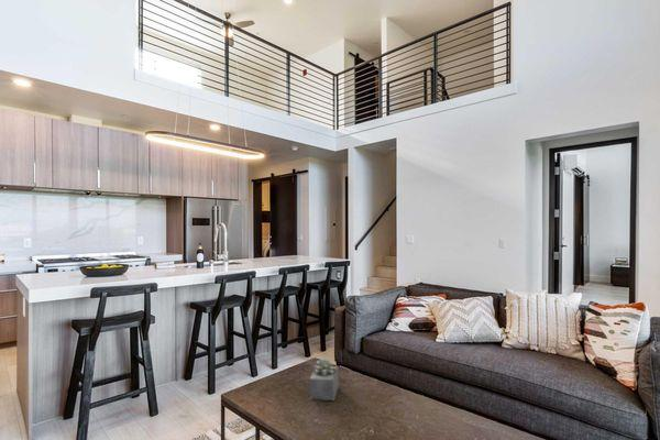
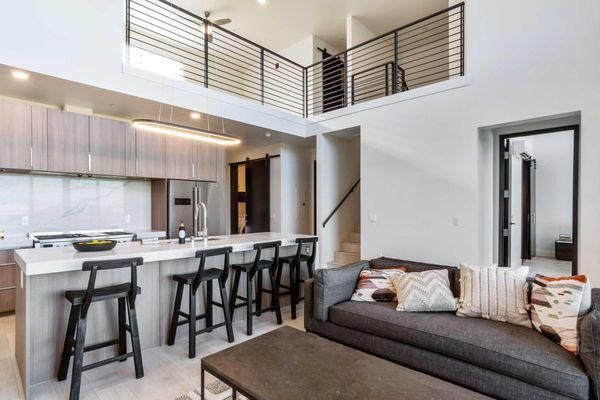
- succulent plant (324, 376)
